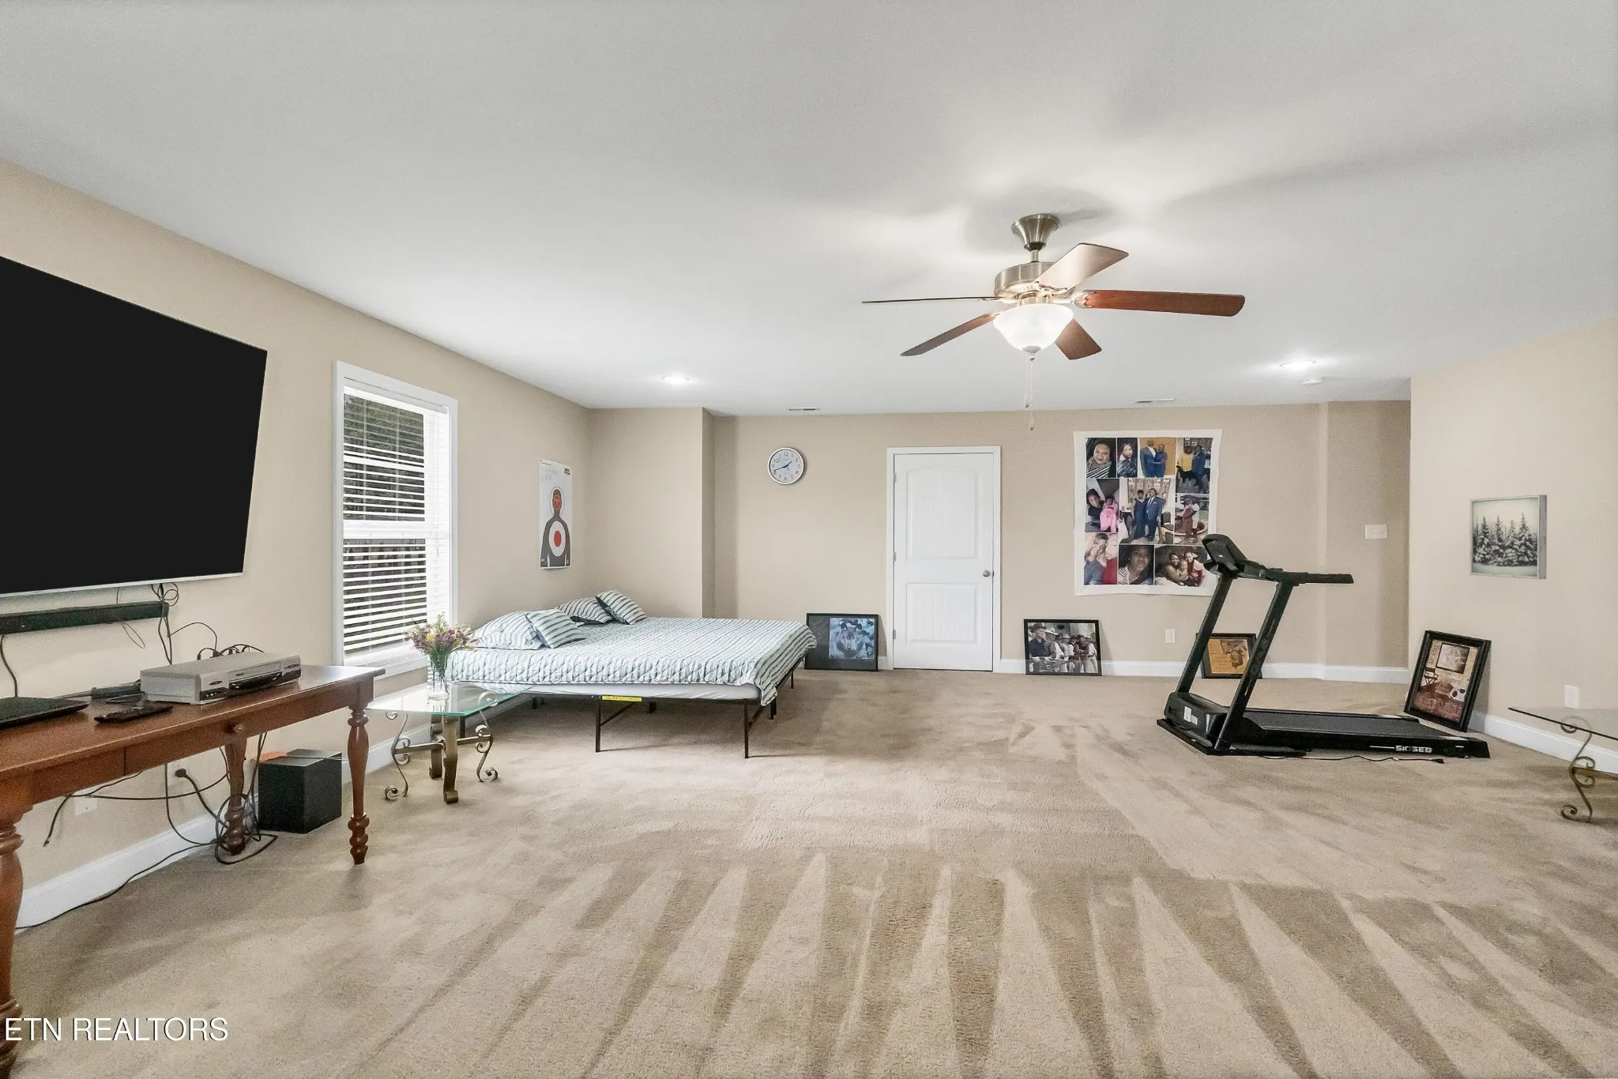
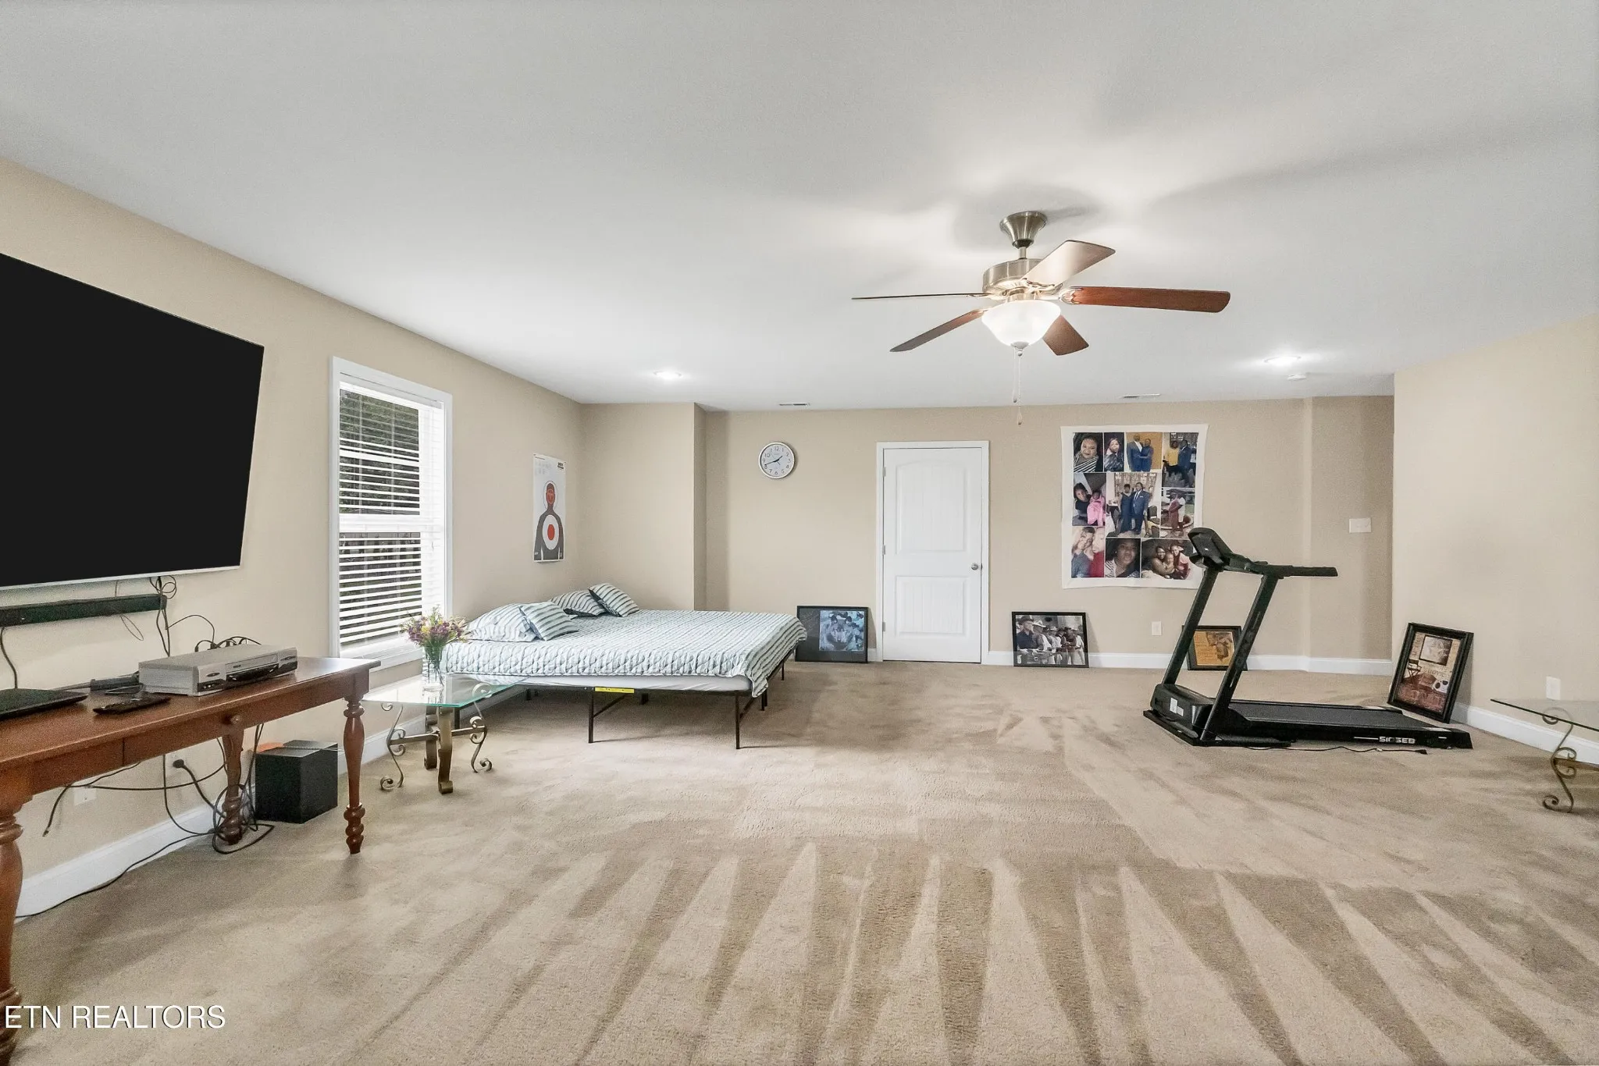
- wall art (1506, 536)
